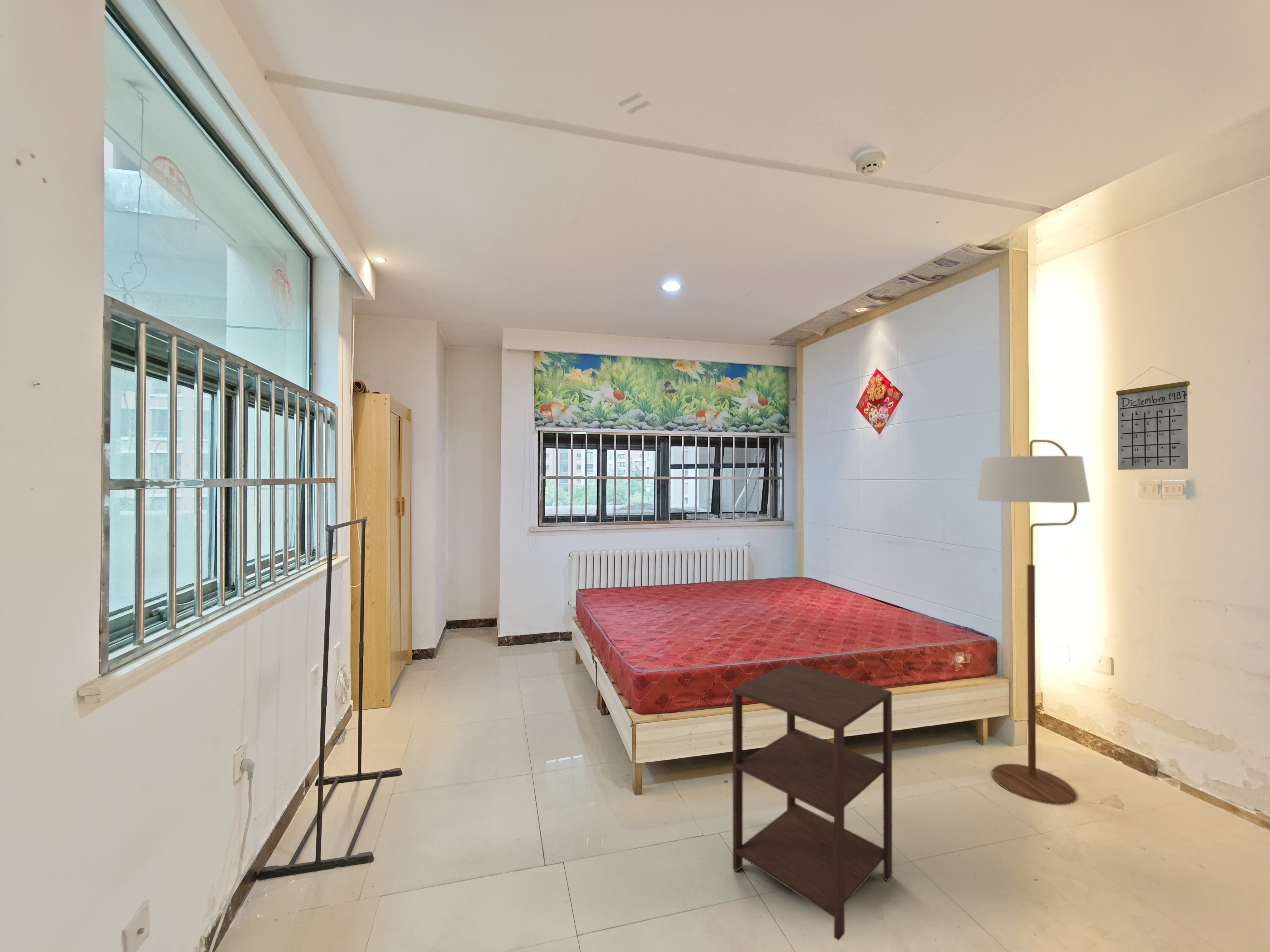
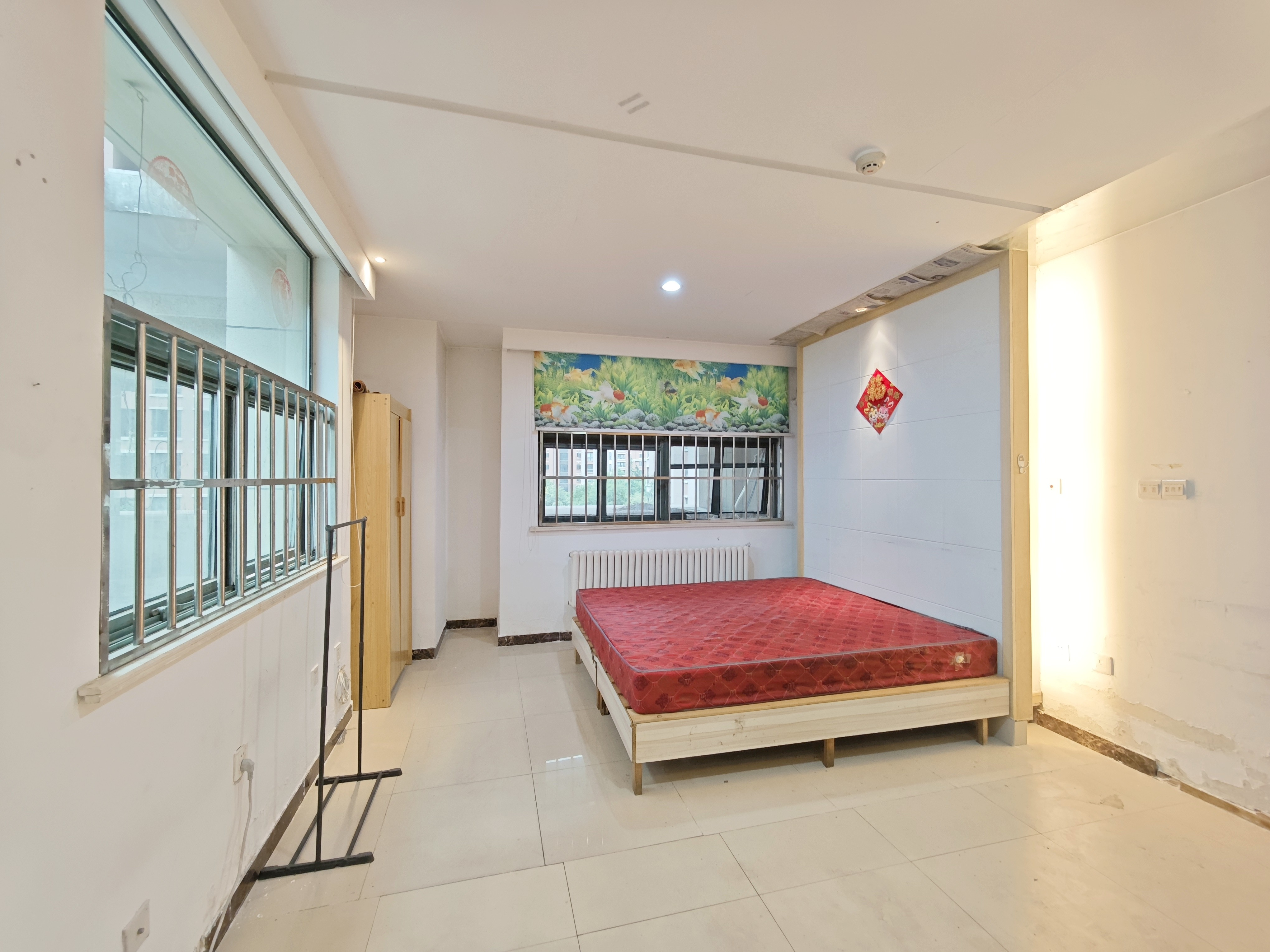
- calendar (1151, 418)
- side table (811, 781)
- floor lamp (1035, 611)
